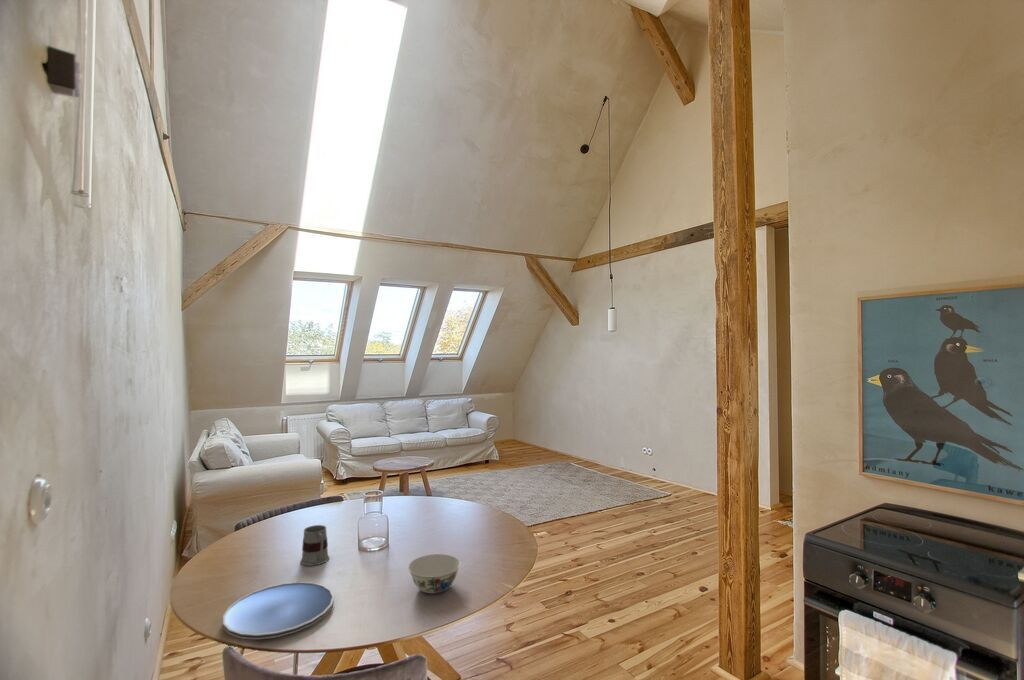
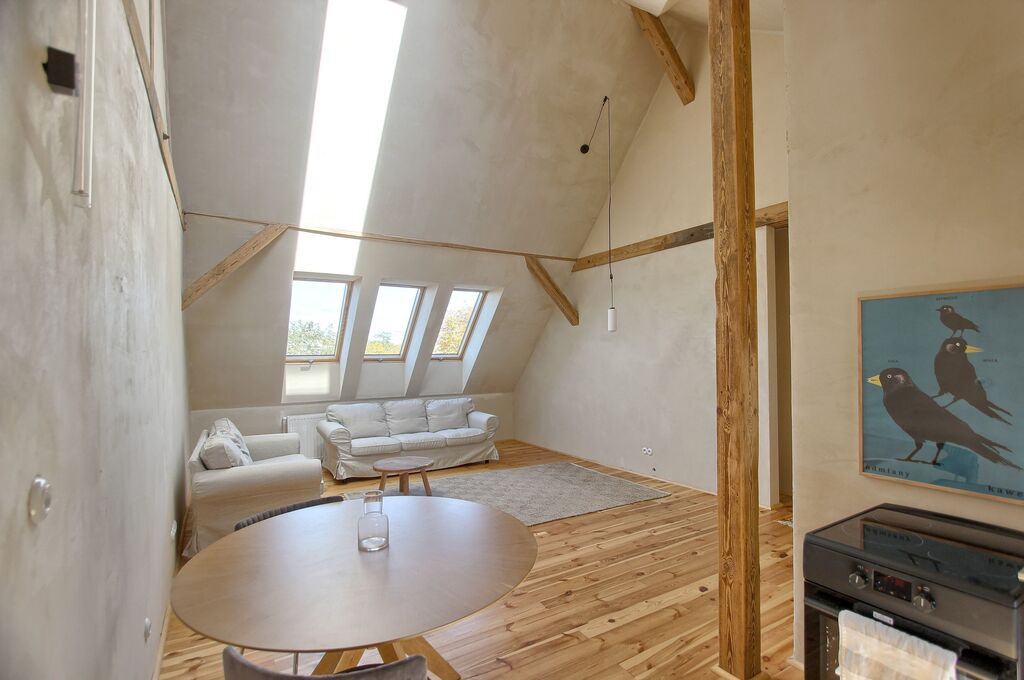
- mug (316, 545)
- chinaware (434, 576)
- plate (280, 609)
